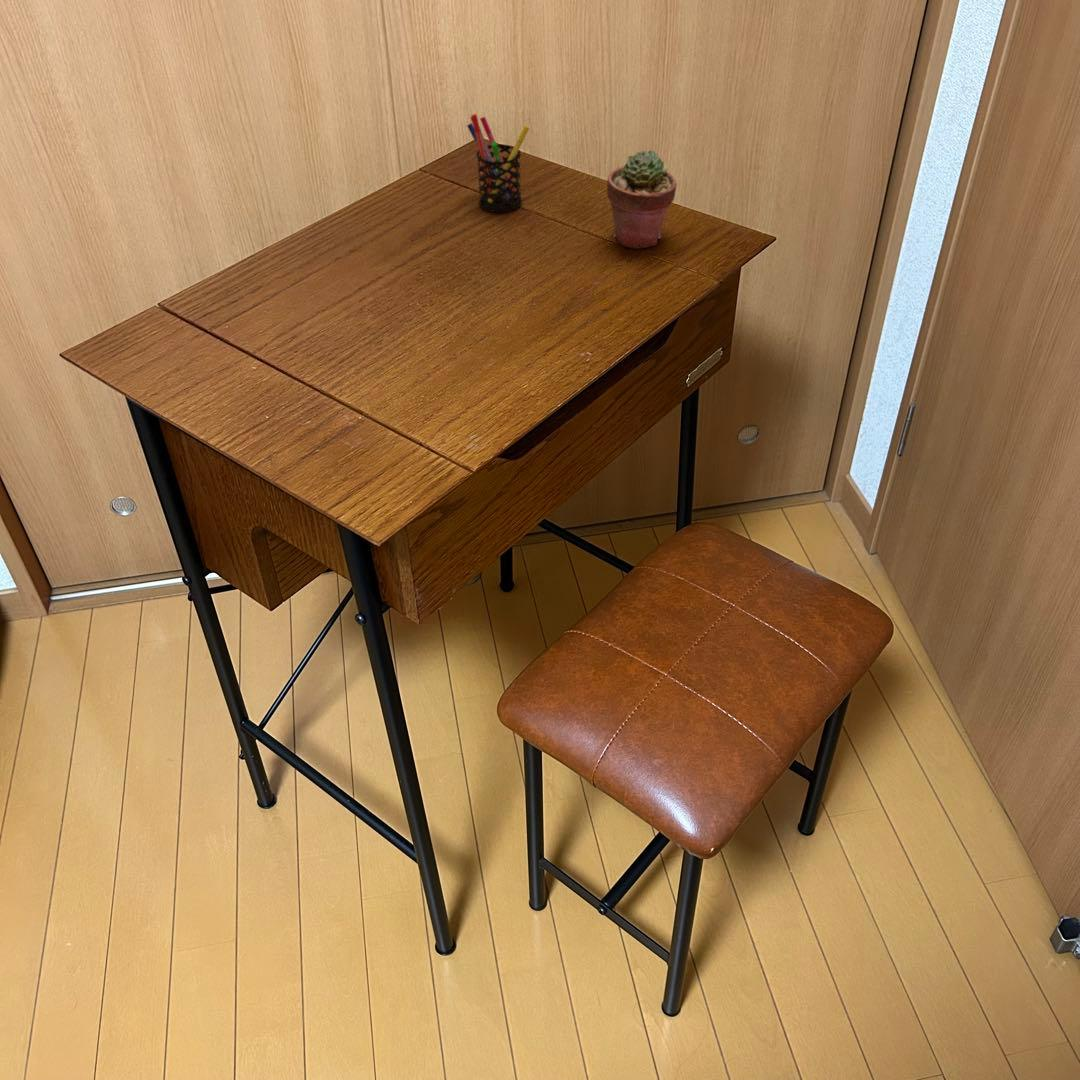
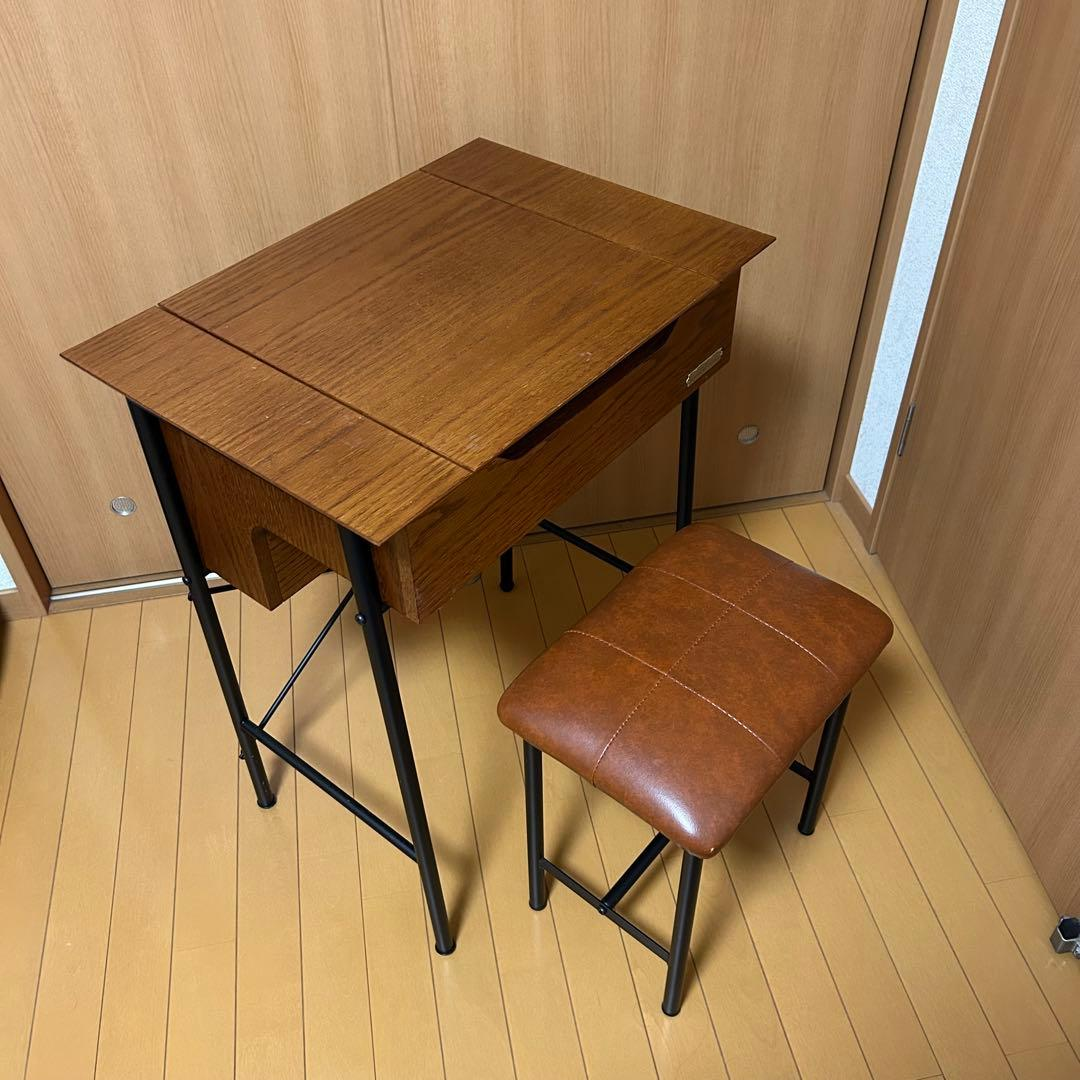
- pen holder (495, 162)
- potted succulent (640, 196)
